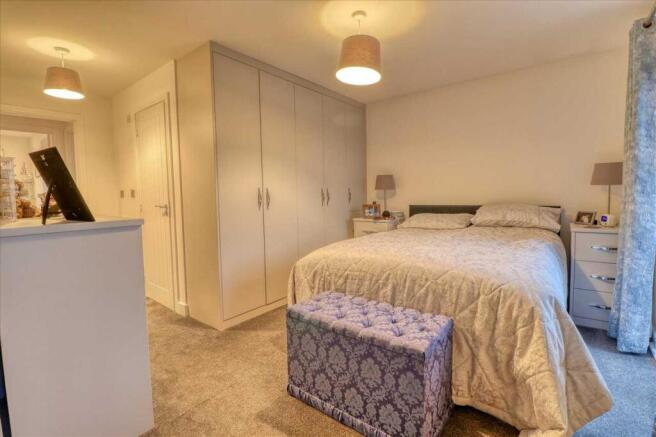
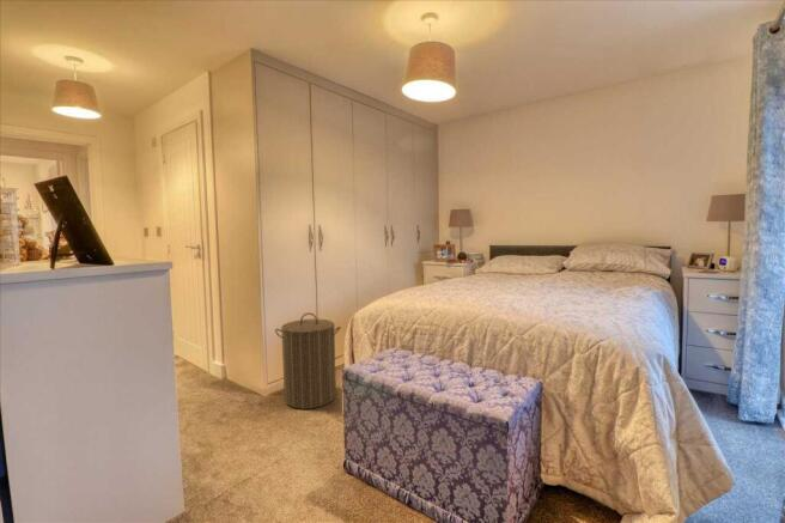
+ laundry hamper (309, 355)
